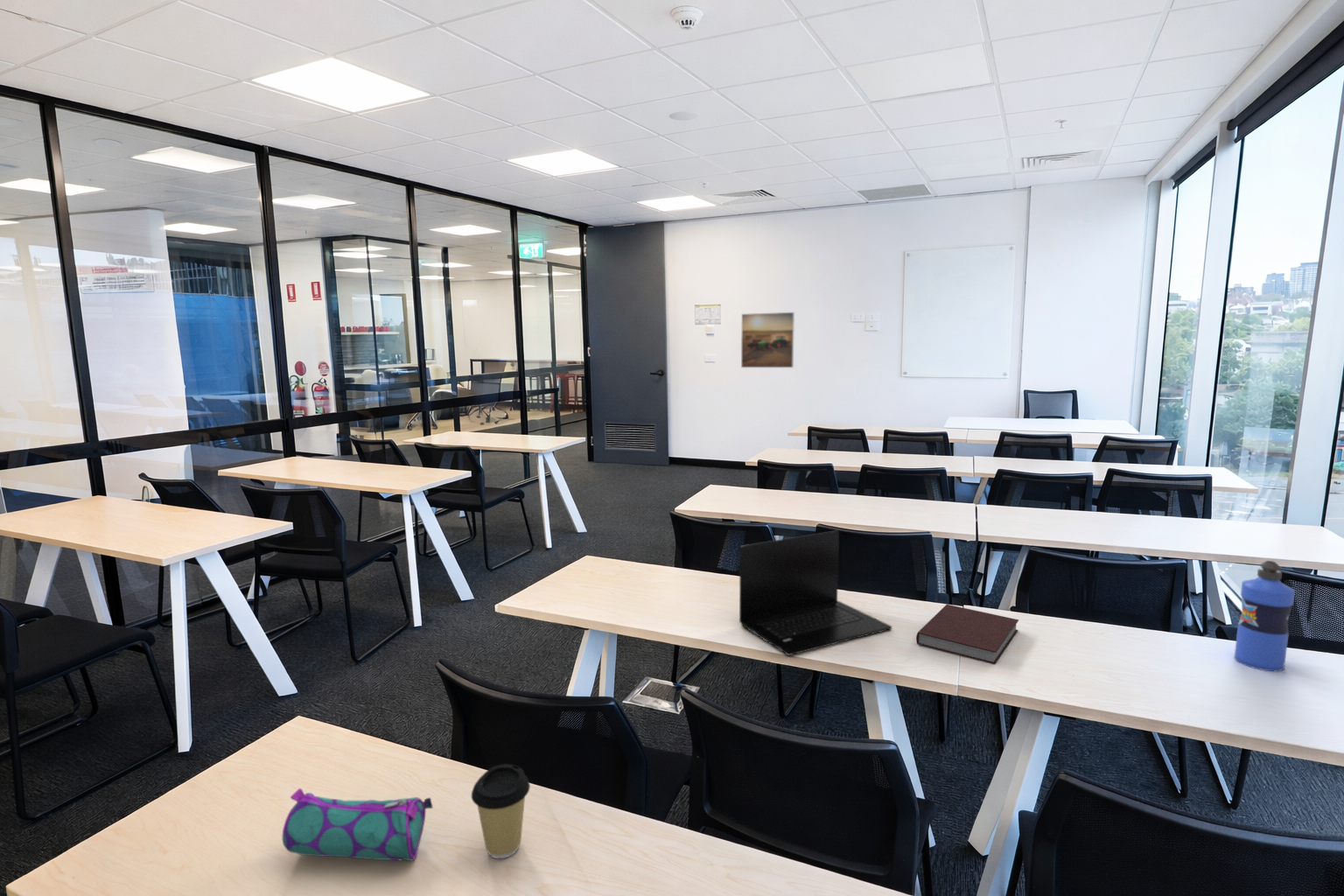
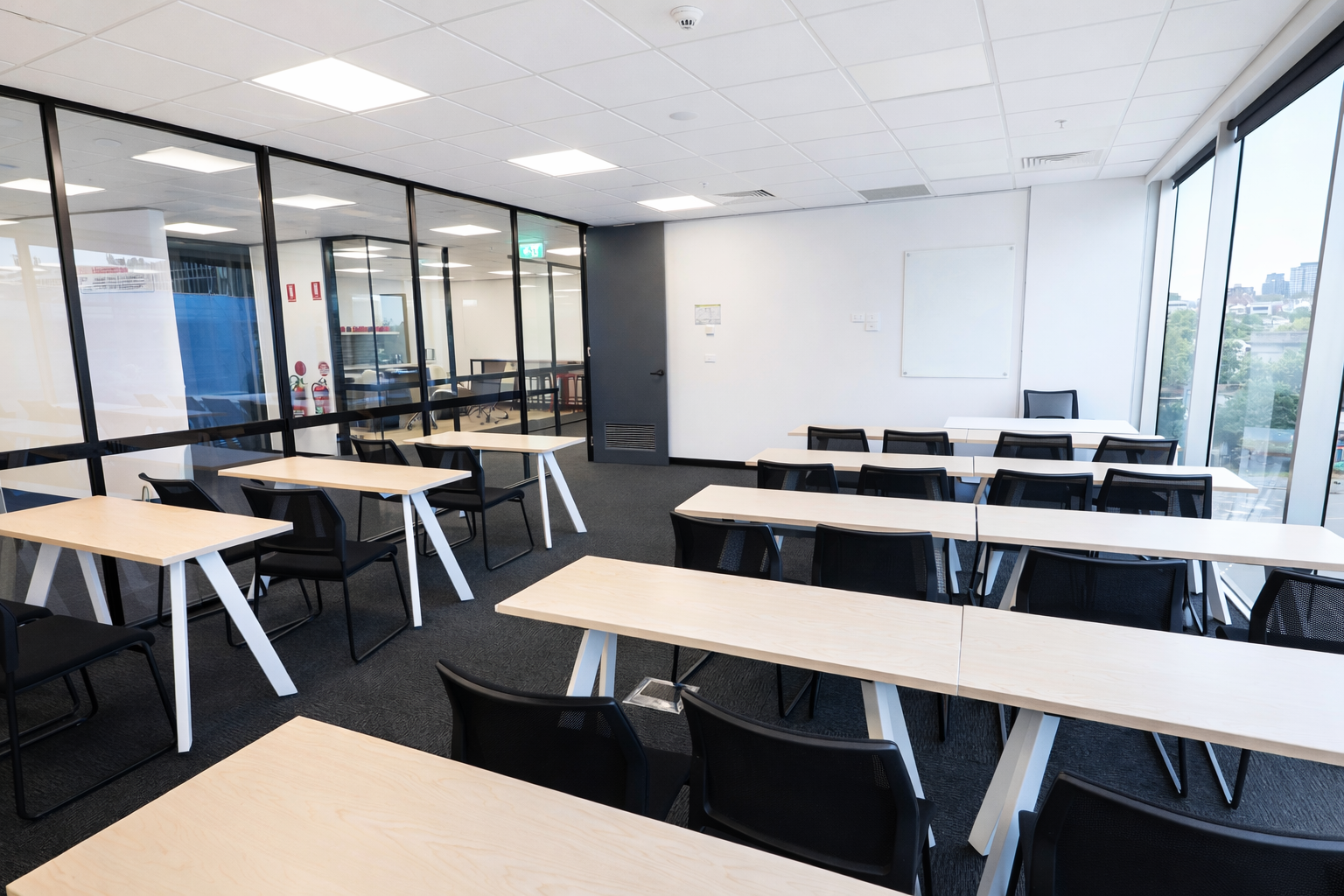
- laptop (816, 588)
- notebook (968, 631)
- coffee cup (501, 813)
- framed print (766, 340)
- water bottle (1264, 612)
- pencil case (357, 823)
